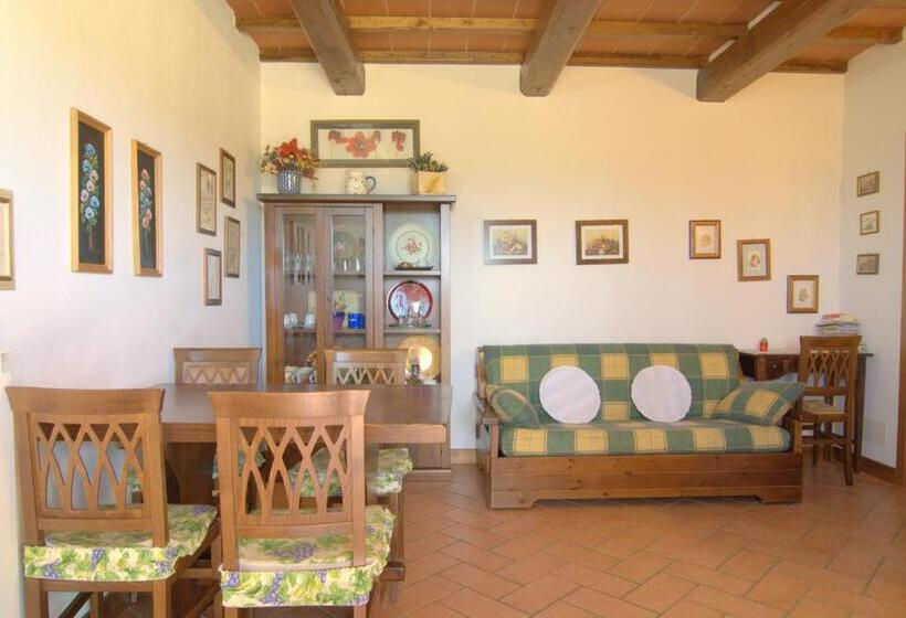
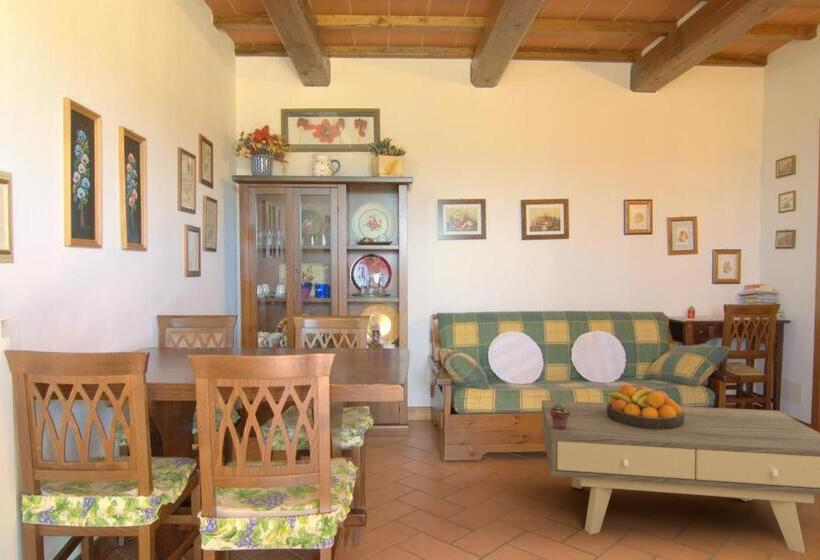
+ potted succulent (559, 414)
+ fruit bowl (644, 402)
+ coffee table (673, 469)
